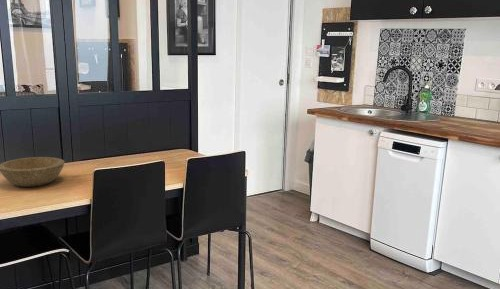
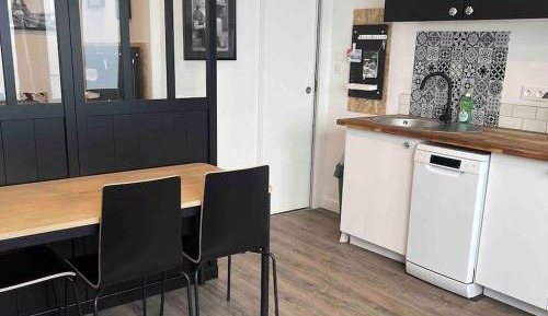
- bowl (32, 172)
